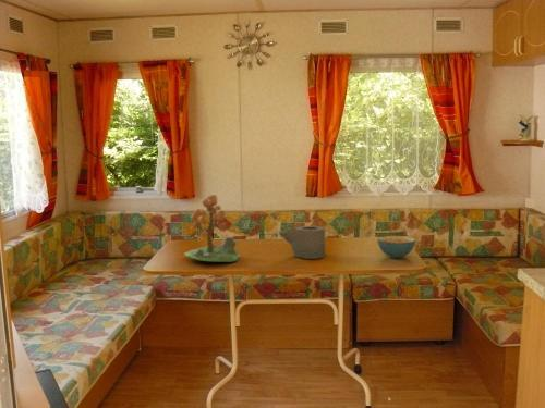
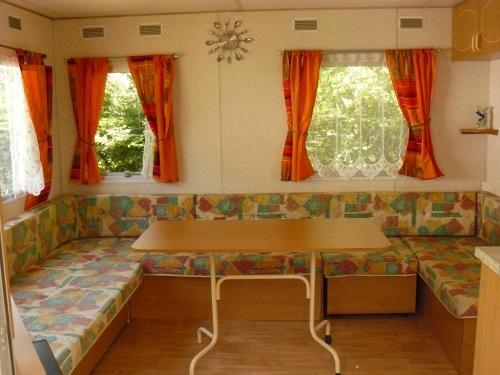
- small tree (210, 227)
- cereal bowl (396, 248)
- toilet paper roll (302, 242)
